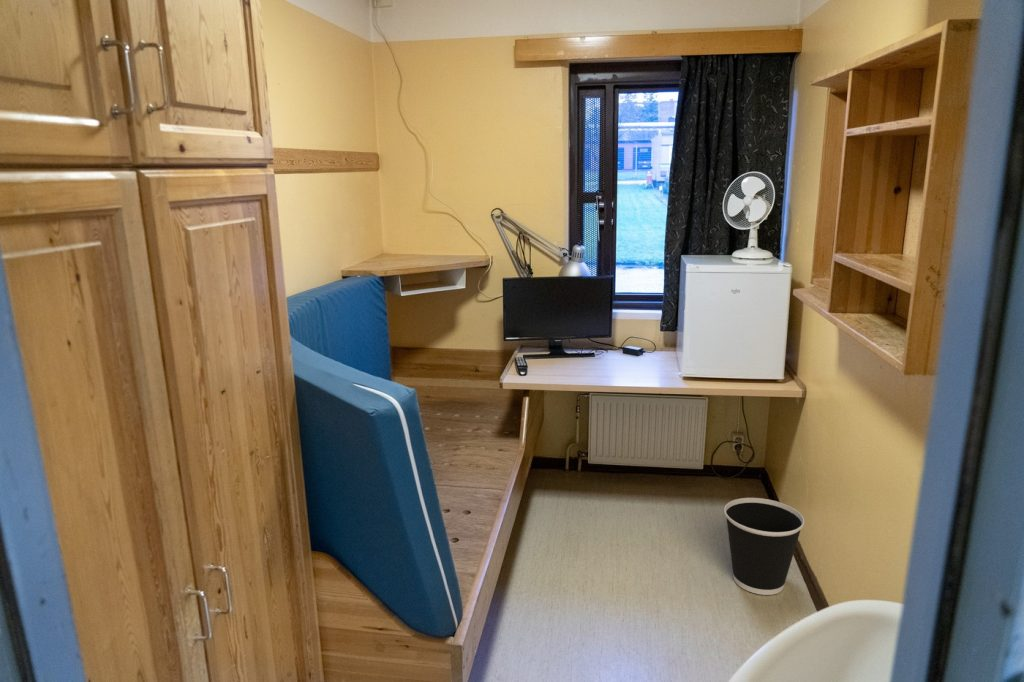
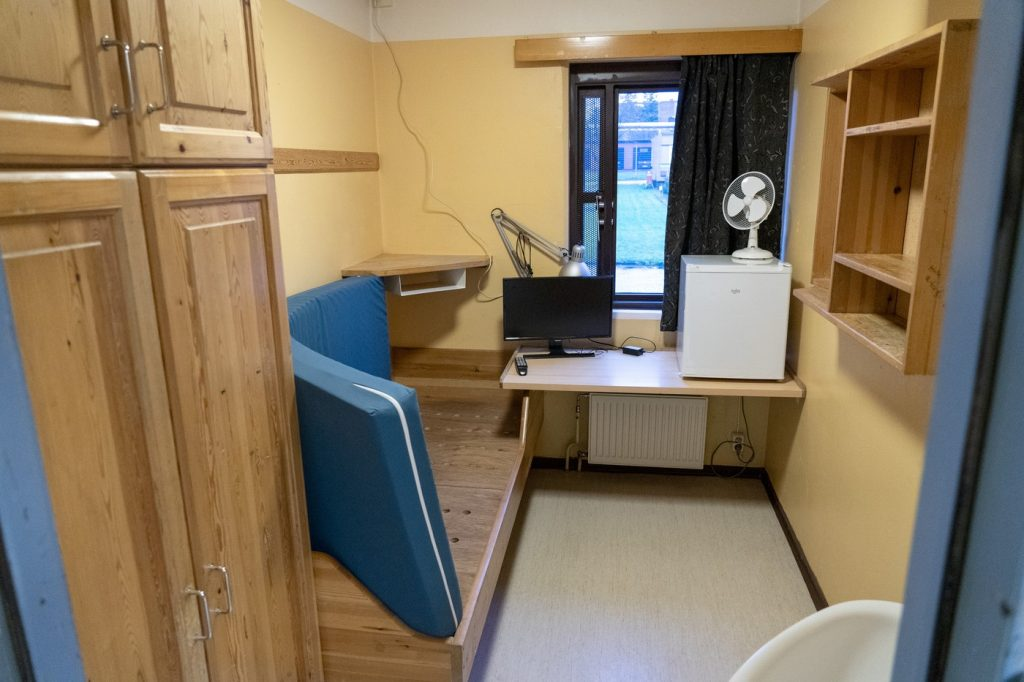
- wastebasket (760, 547)
